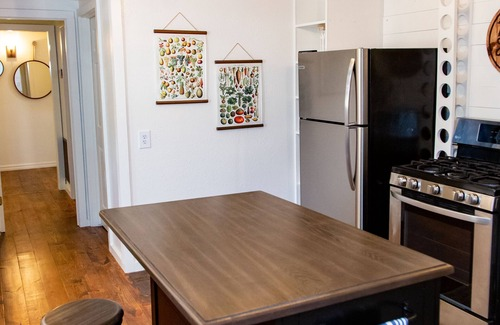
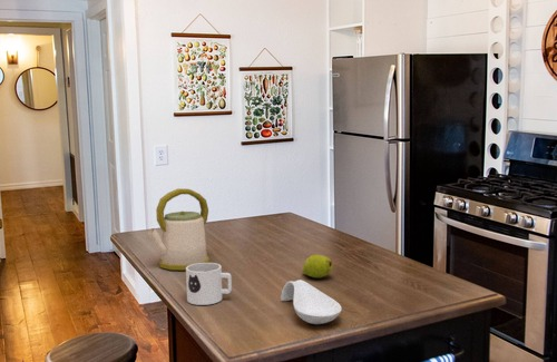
+ fruit (315, 264)
+ kettle (178, 226)
+ spoon rest (306, 300)
+ mug (207, 282)
